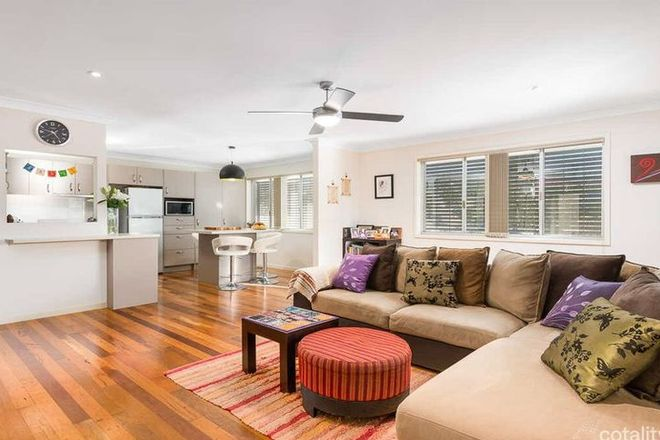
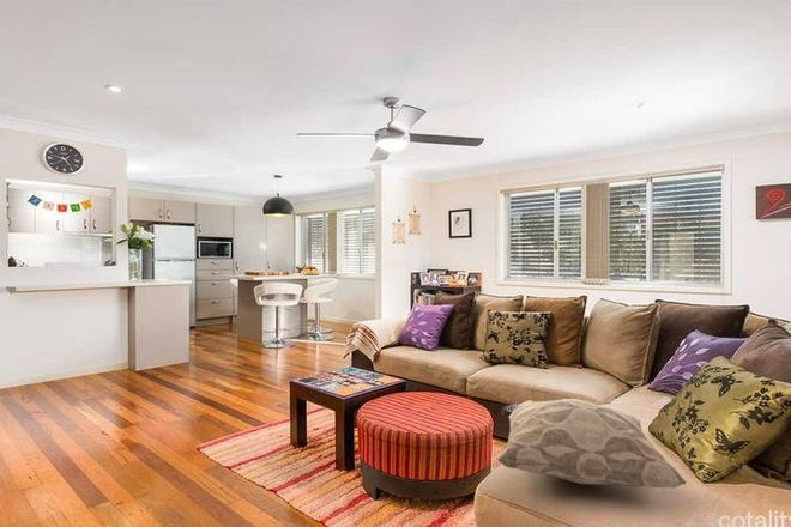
+ decorative pillow (575, 437)
